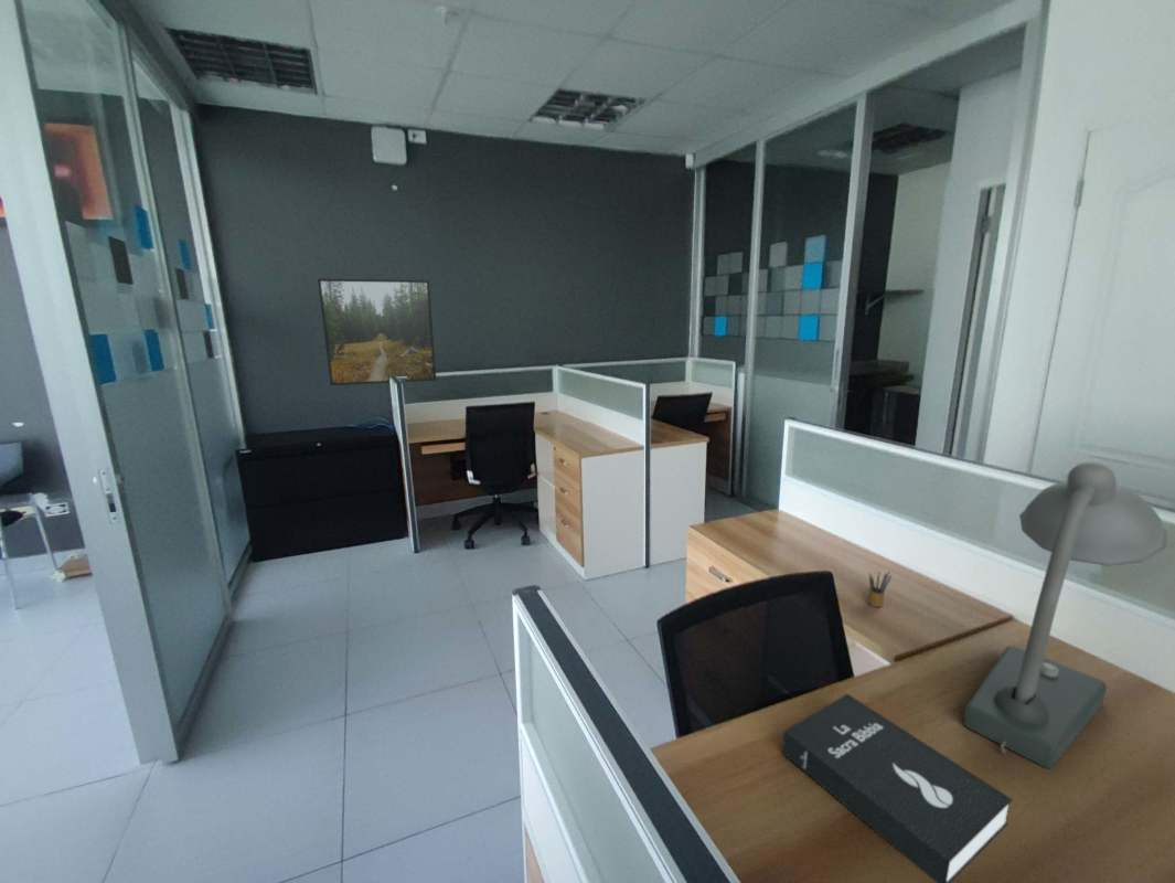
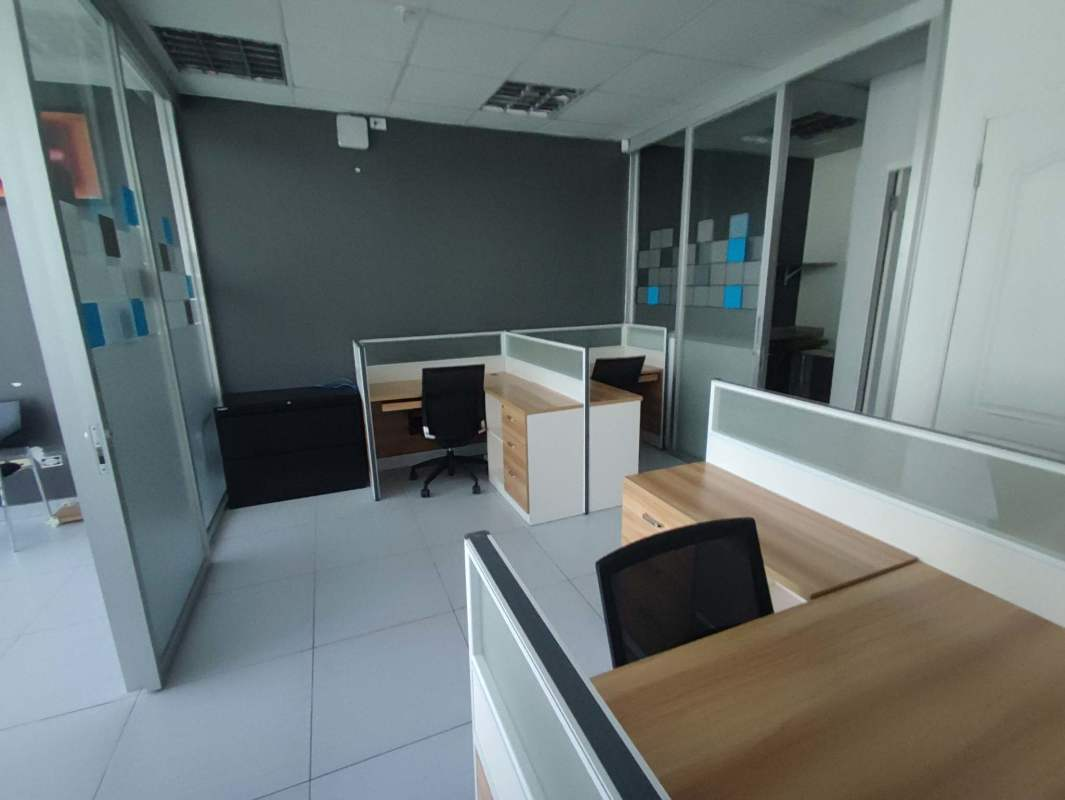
- pencil box (877, 587)
- desk lamp (1060, 589)
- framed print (380, 332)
- booklet (887, 774)
